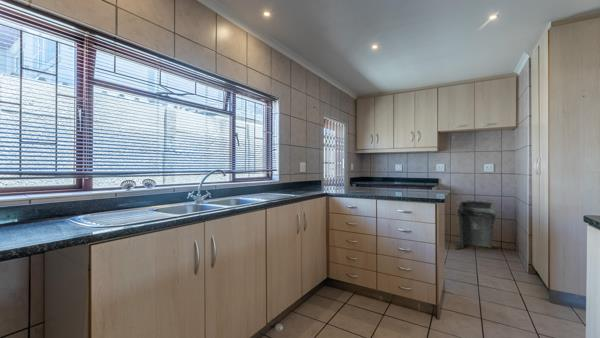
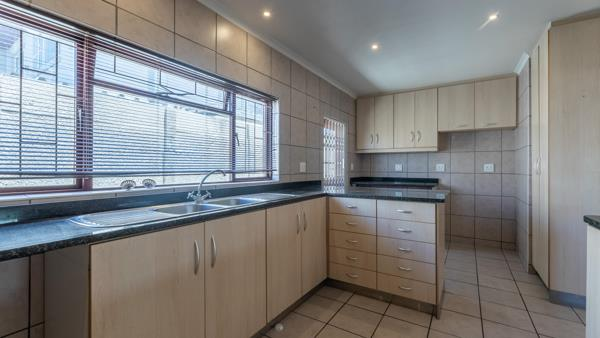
- trash can (474, 224)
